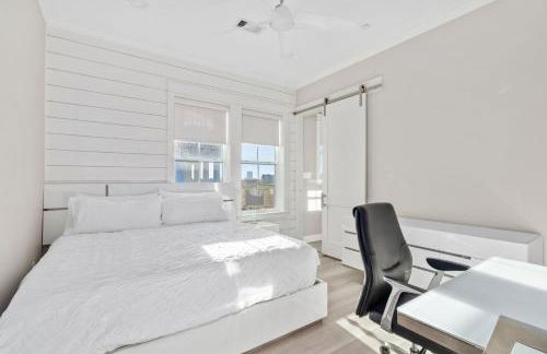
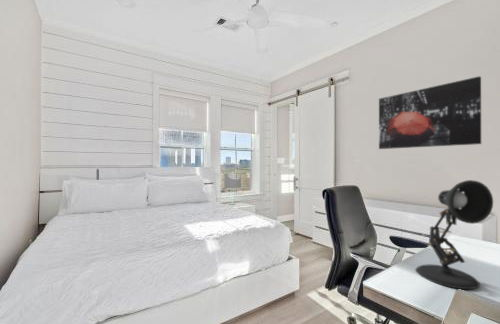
+ desk lamp (447, 227)
+ wall art (422, 118)
